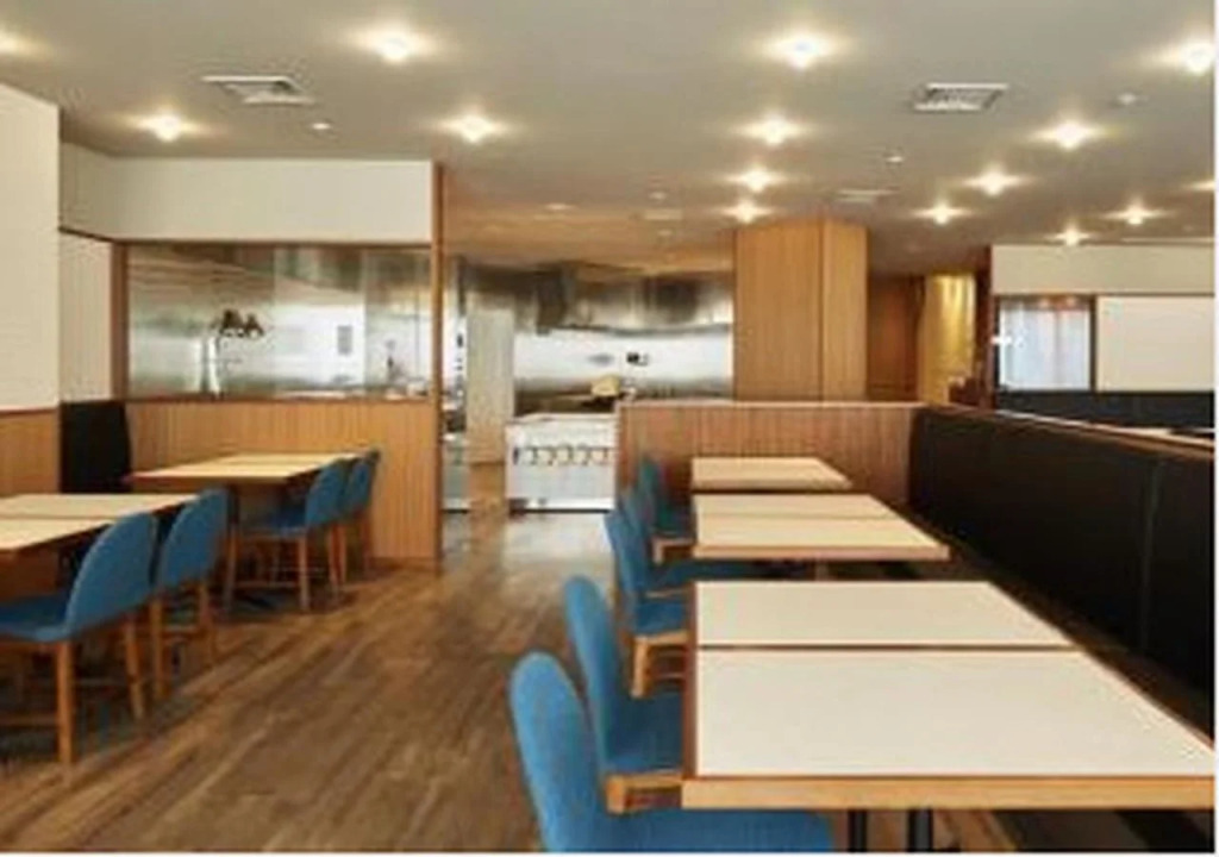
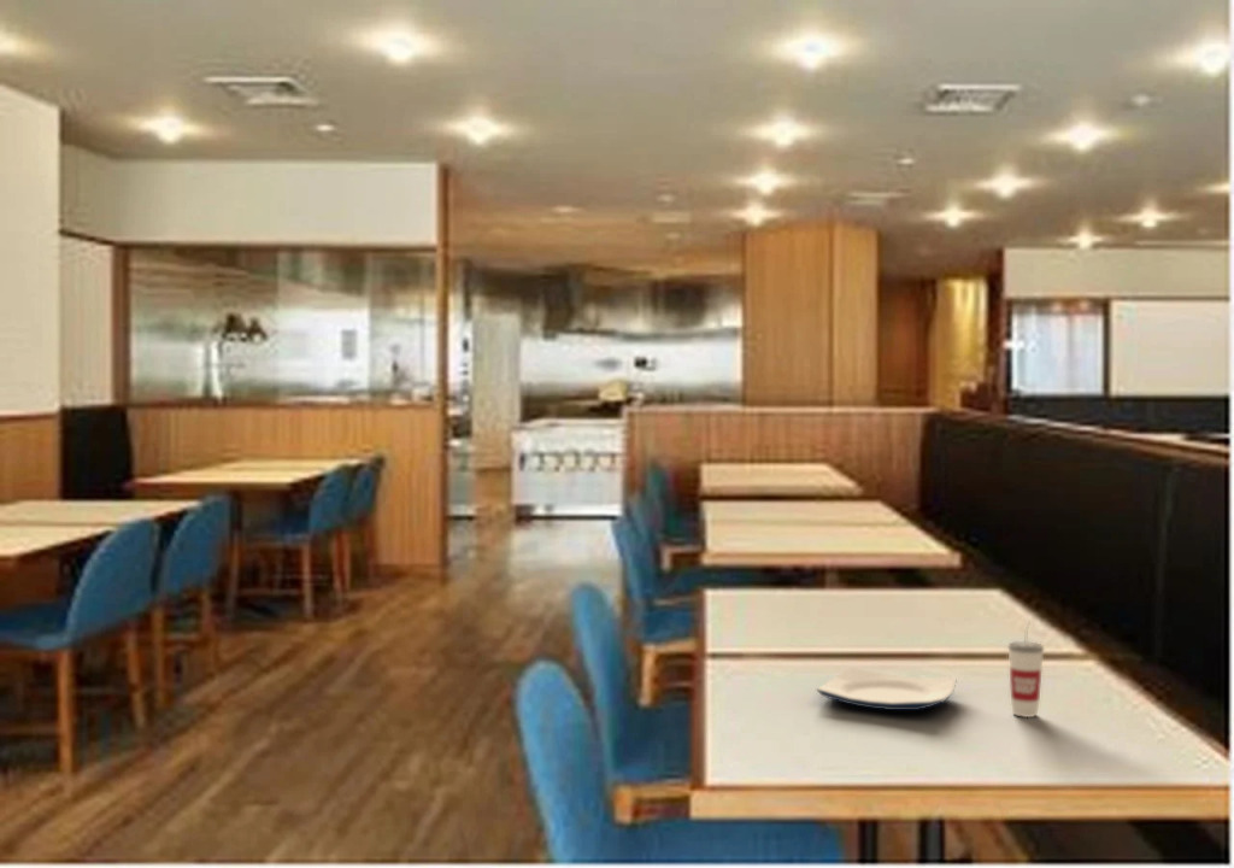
+ cup (1026, 667)
+ plate (887, 691)
